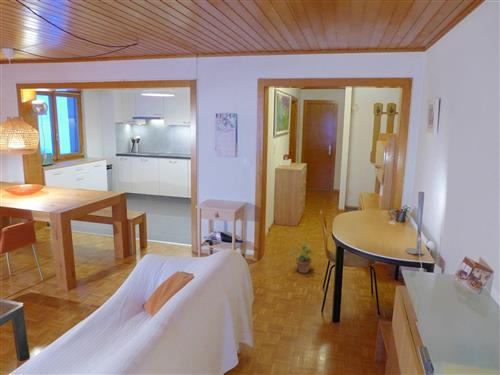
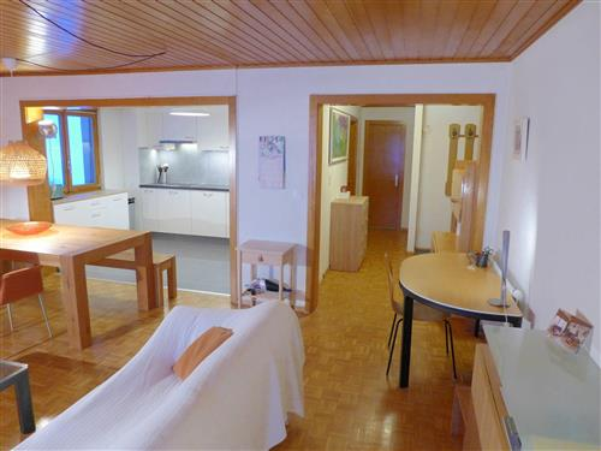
- potted plant (302, 256)
